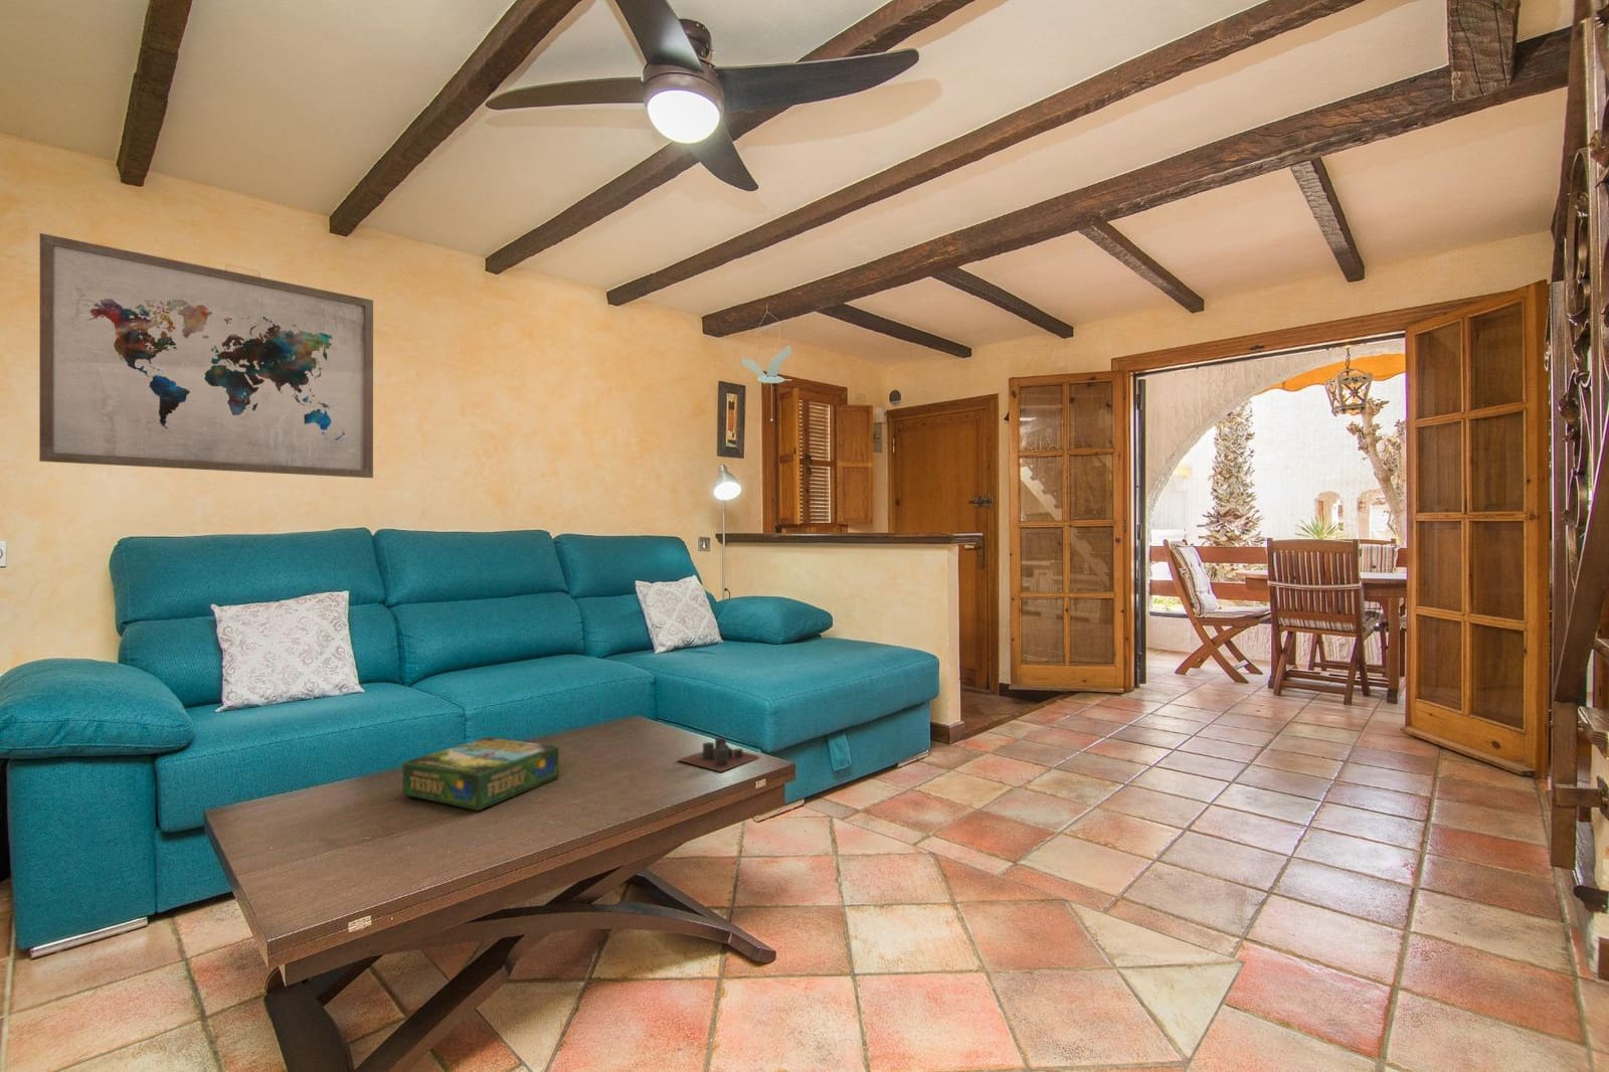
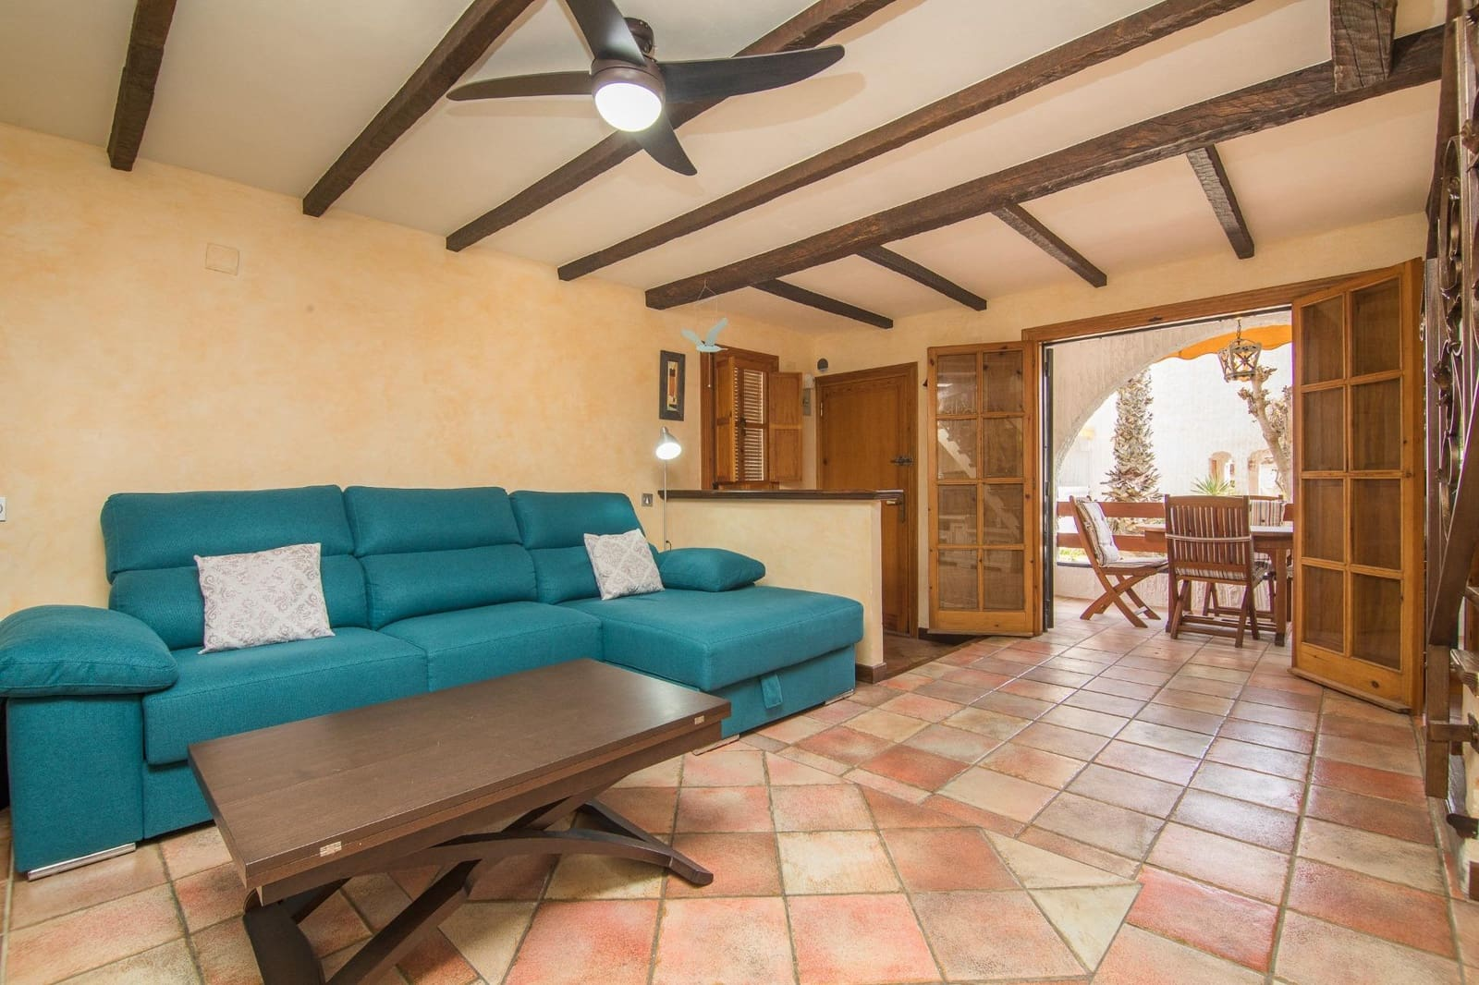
- board game (483, 769)
- wall art (226, 370)
- candle (720, 750)
